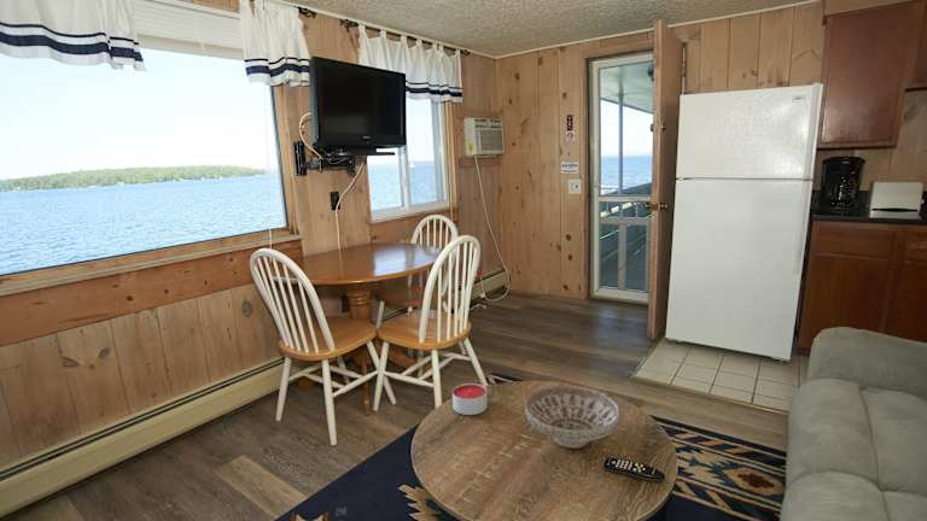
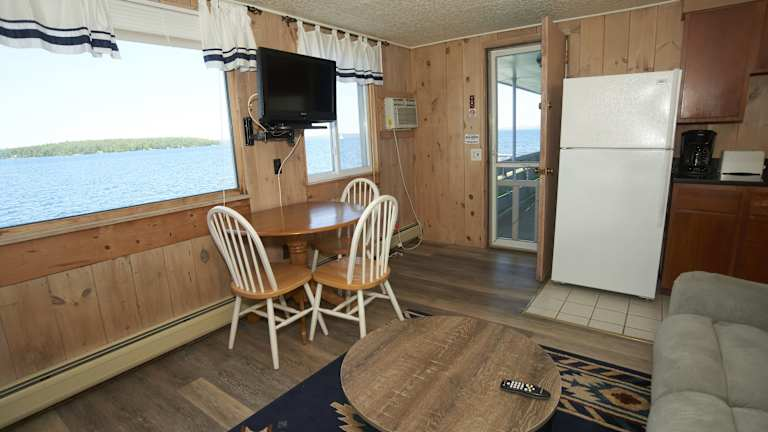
- decorative bowl (571, 422)
- candle (470, 398)
